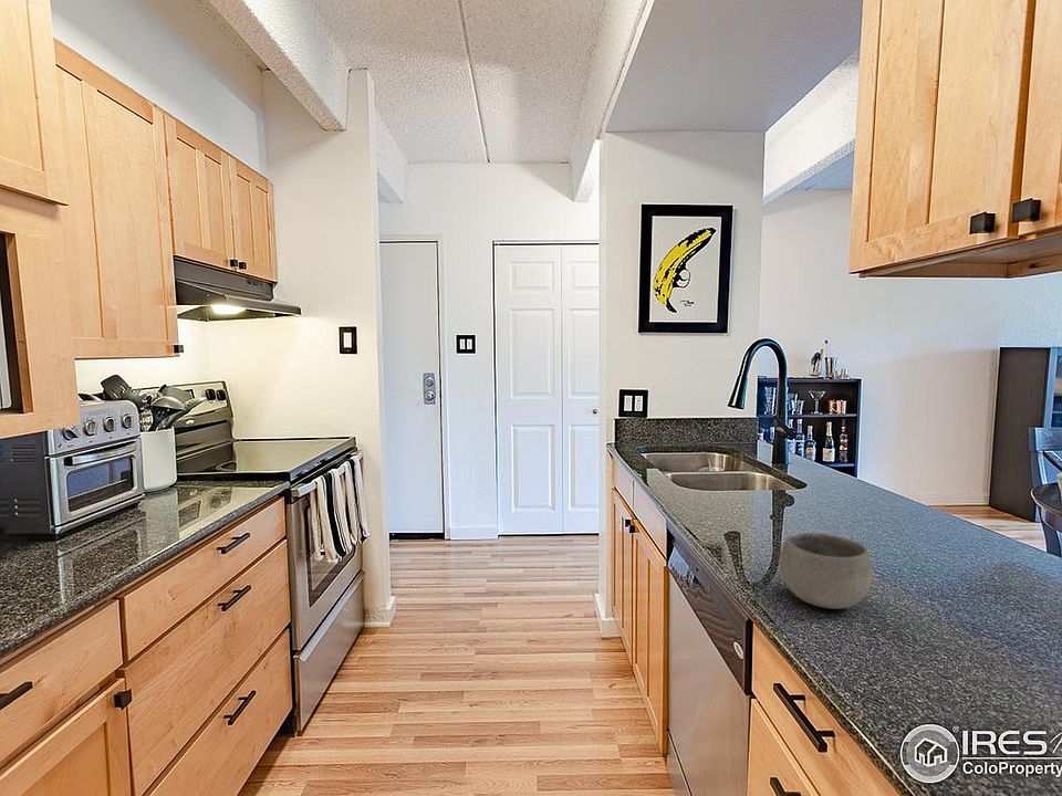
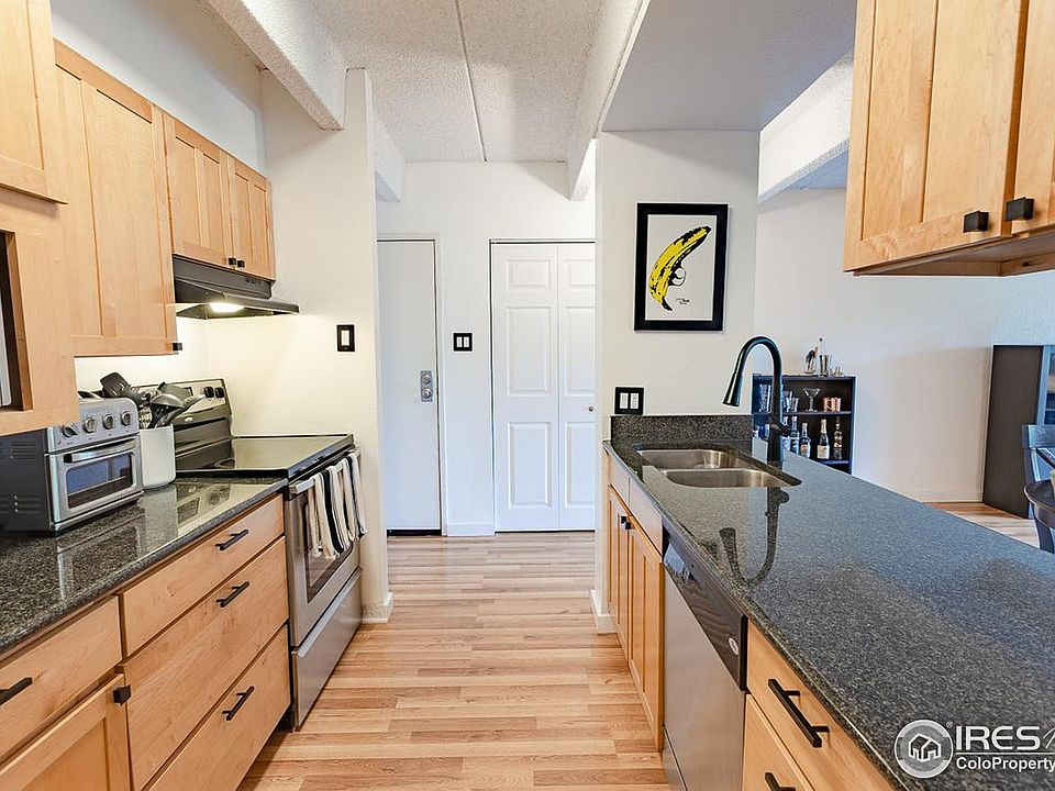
- bowl (823, 572)
